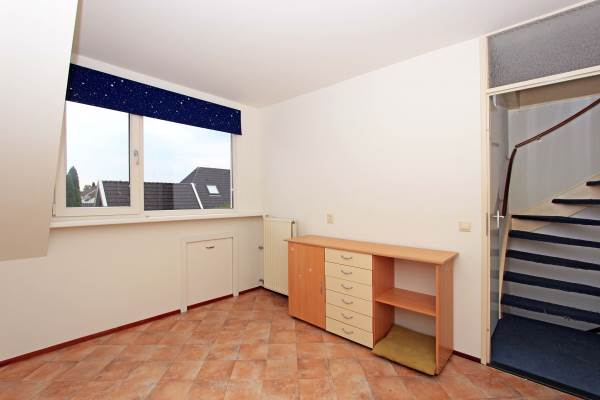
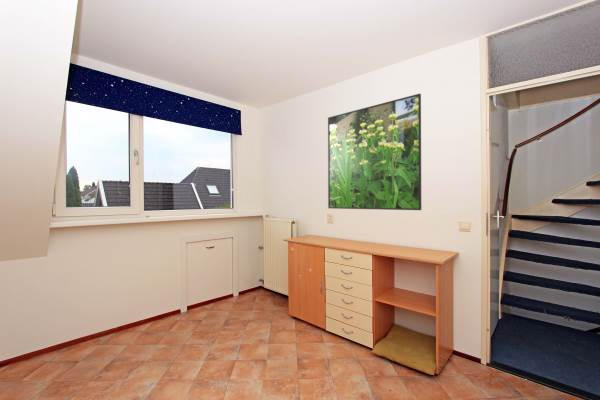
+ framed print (368, 158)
